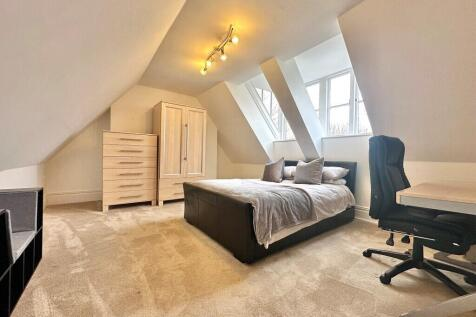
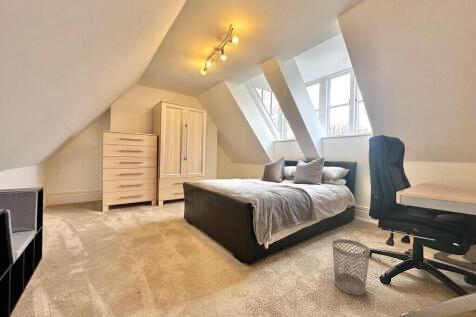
+ wastebasket (350, 266)
